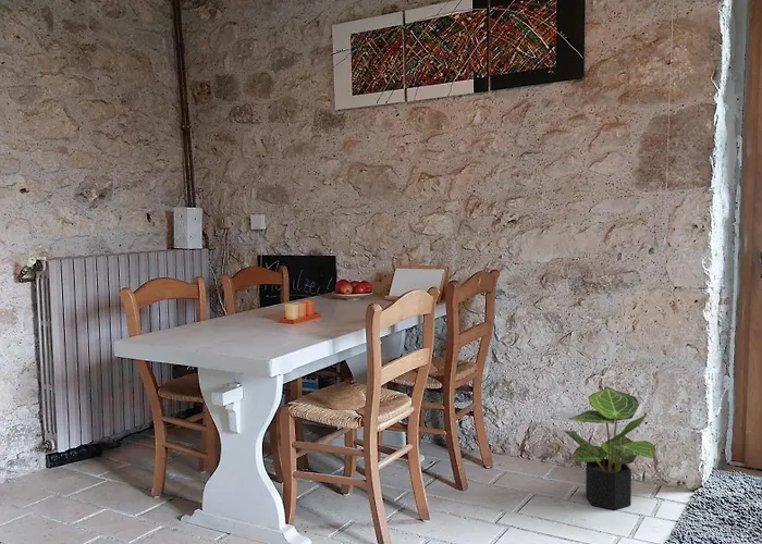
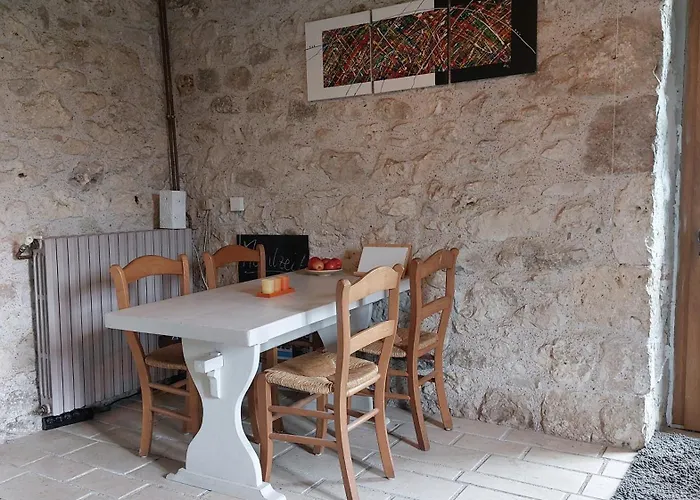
- potted plant (615, 449)
